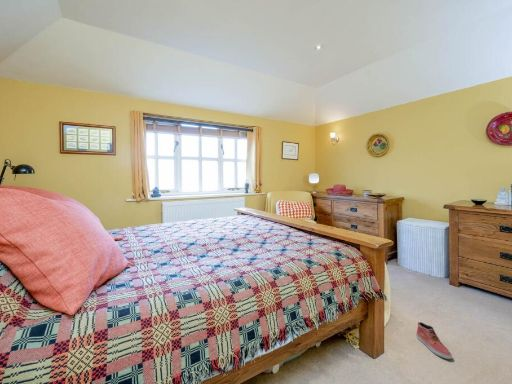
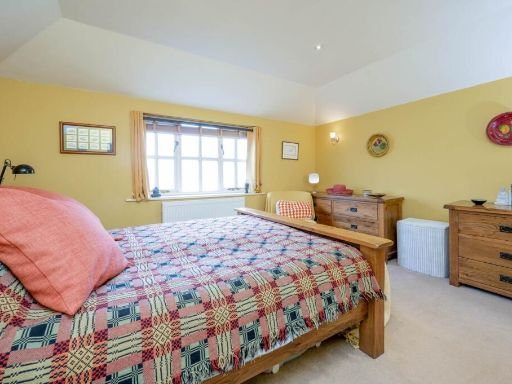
- shoe (432, 338)
